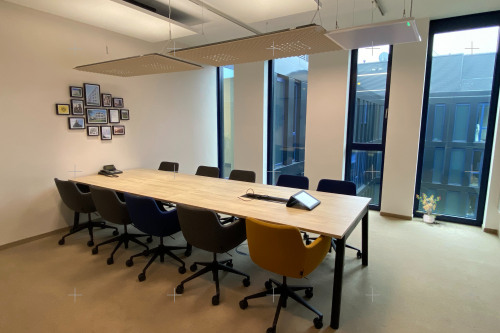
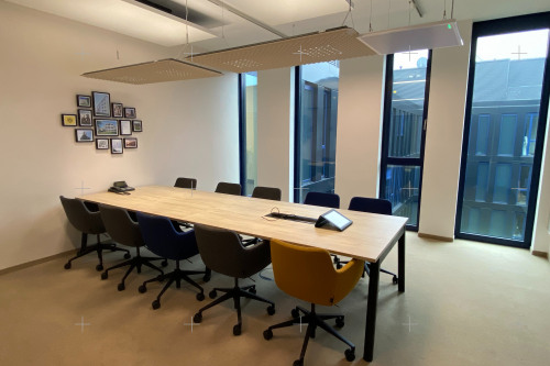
- potted plant (428, 208)
